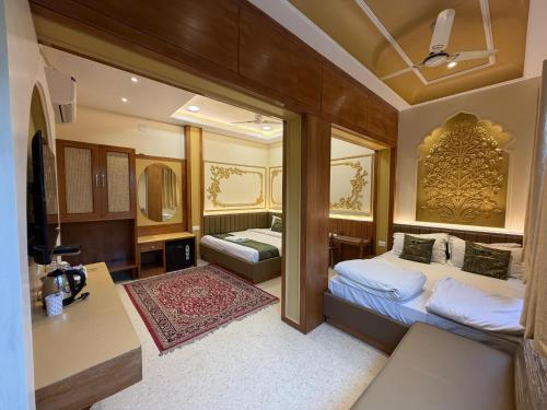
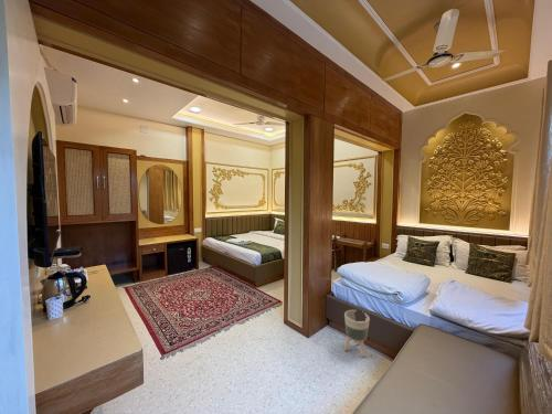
+ planter (355, 332)
